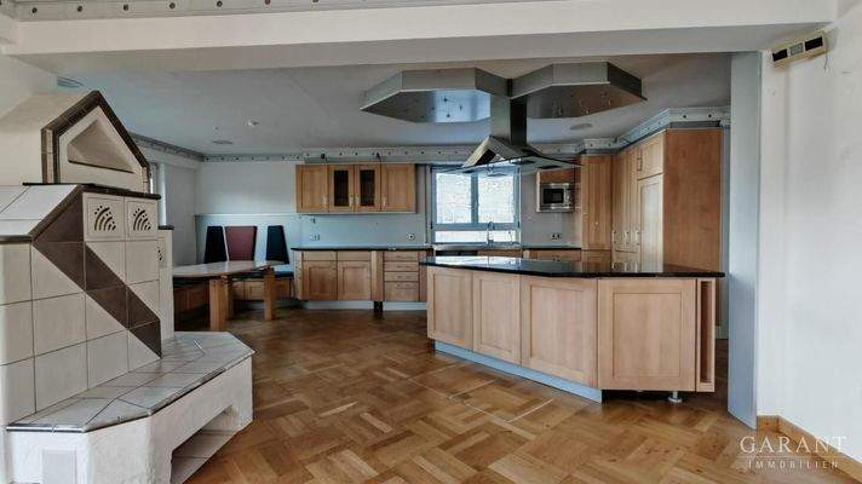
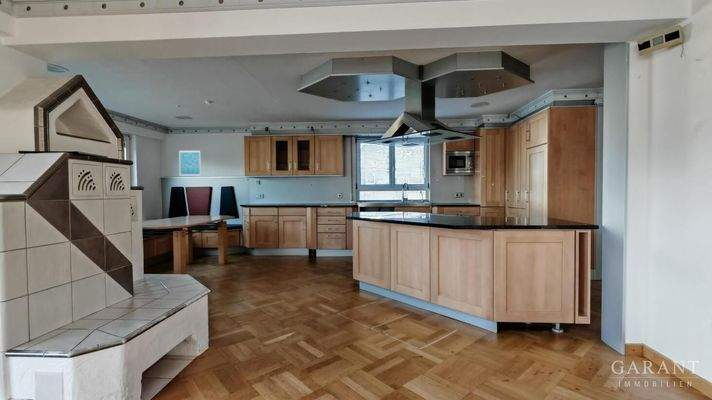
+ wall art (189, 163)
